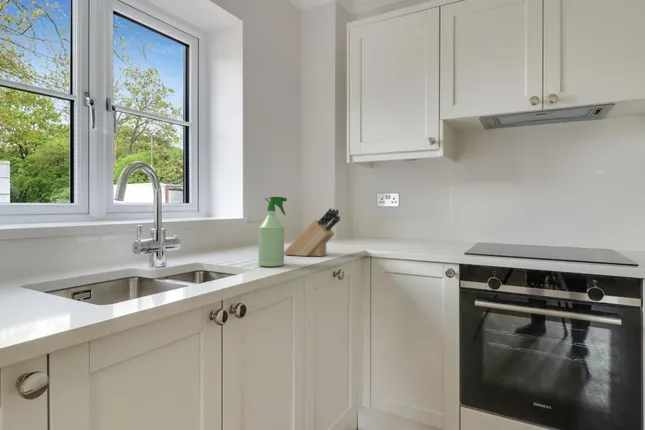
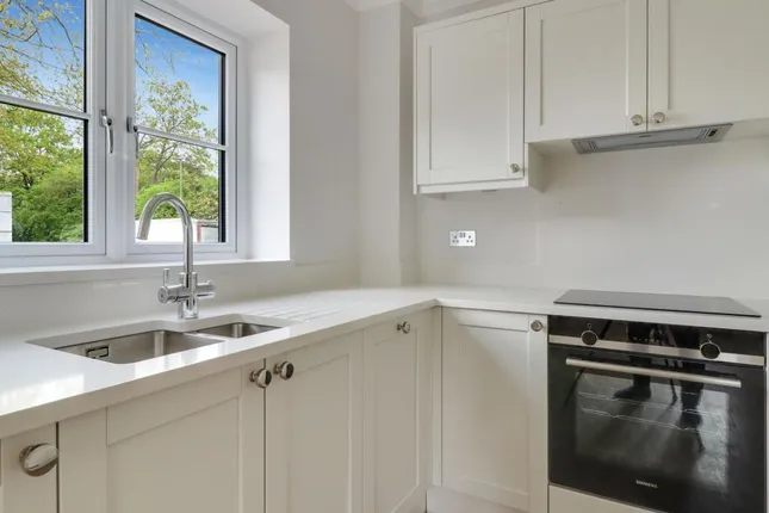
- spray bottle (271, 230)
- knife block (312, 231)
